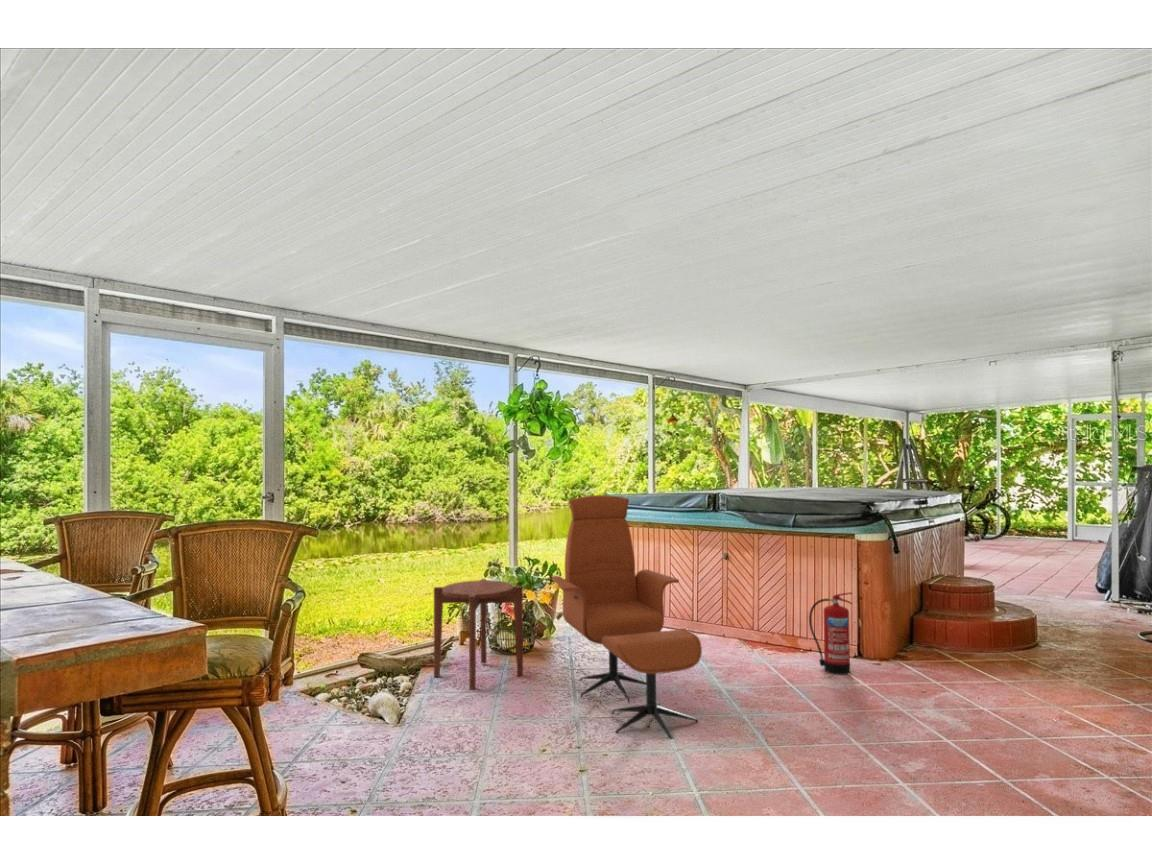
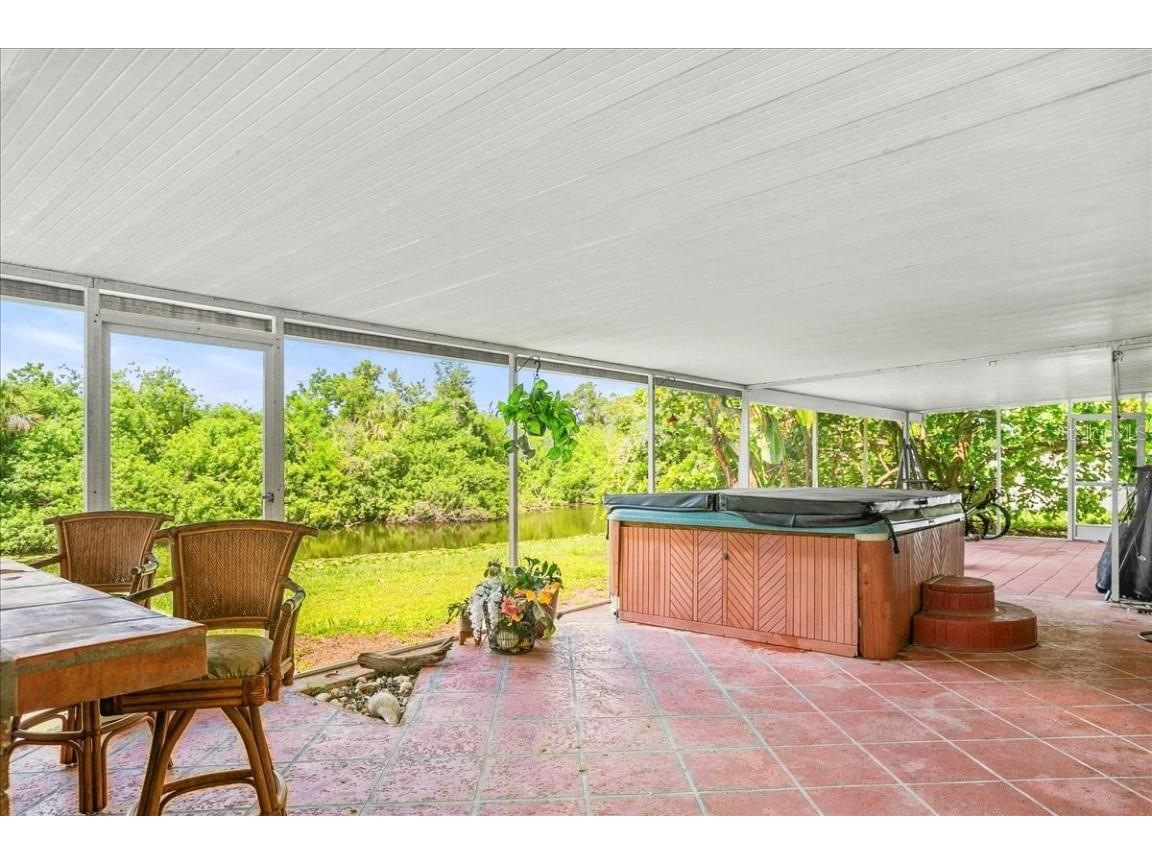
- fire extinguisher (830, 630)
- side table (475, 631)
- lounge chair (629, 602)
